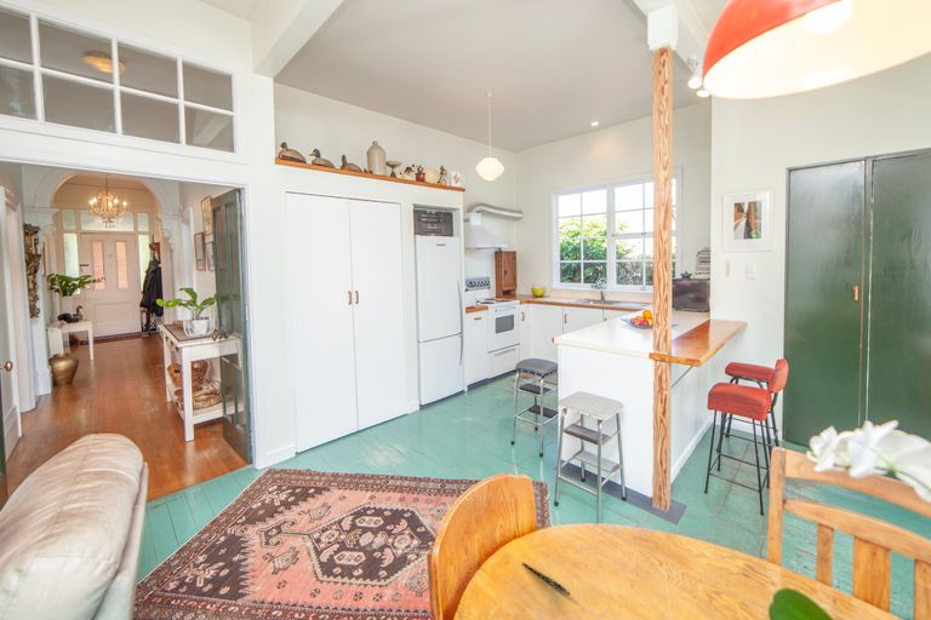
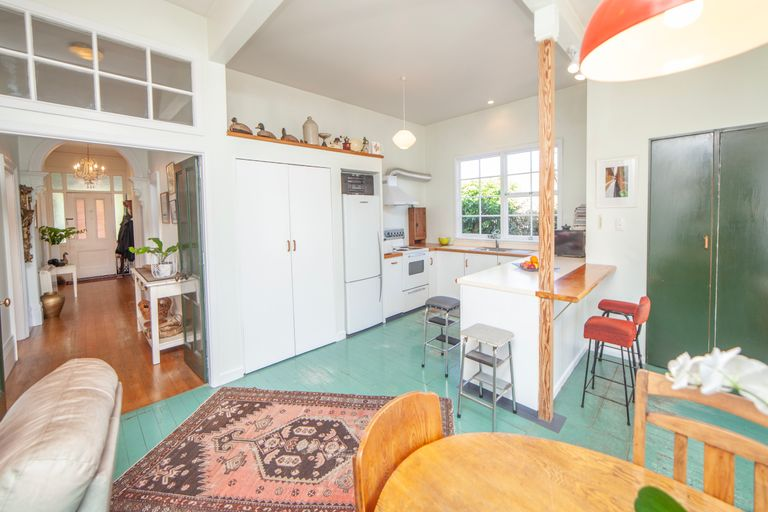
- pen (544, 576)
